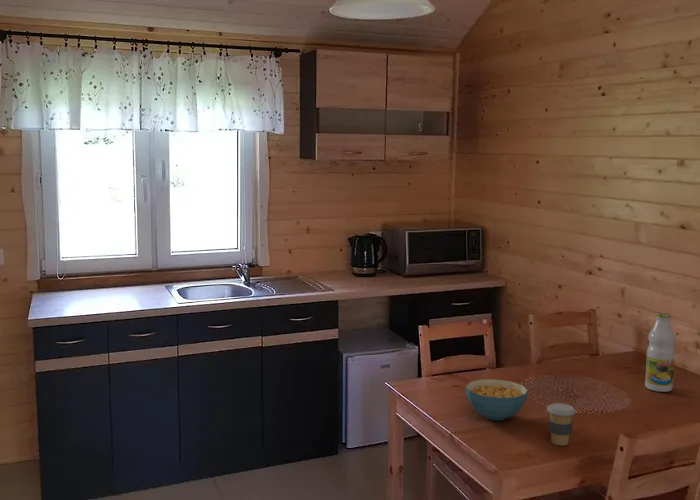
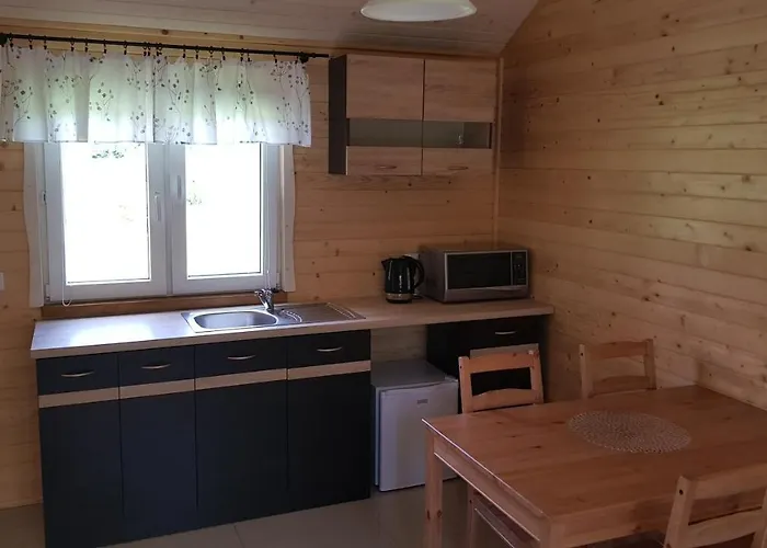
- coffee cup (560, 424)
- cereal bowl (496, 402)
- bottle (660, 351)
